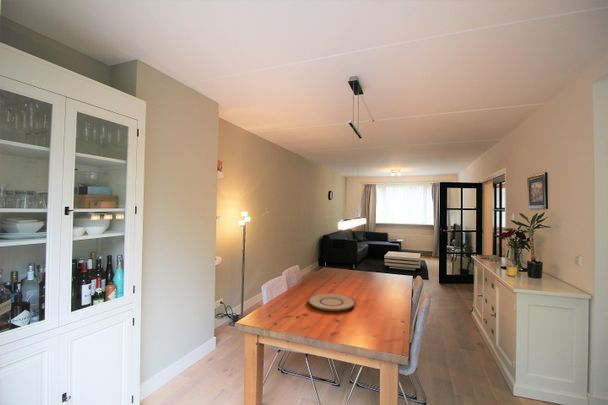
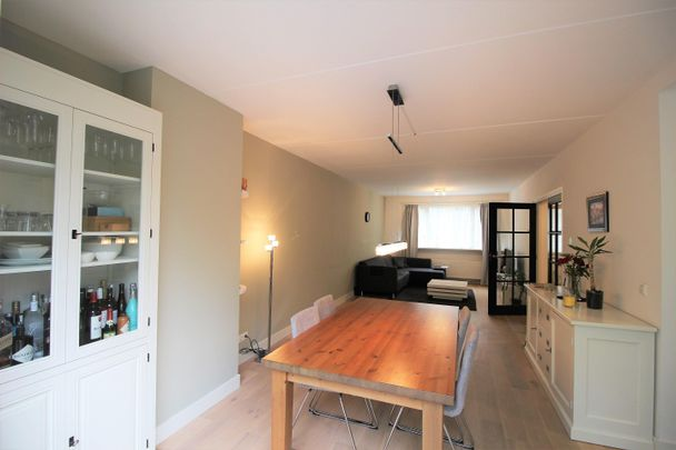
- plate (331, 302)
